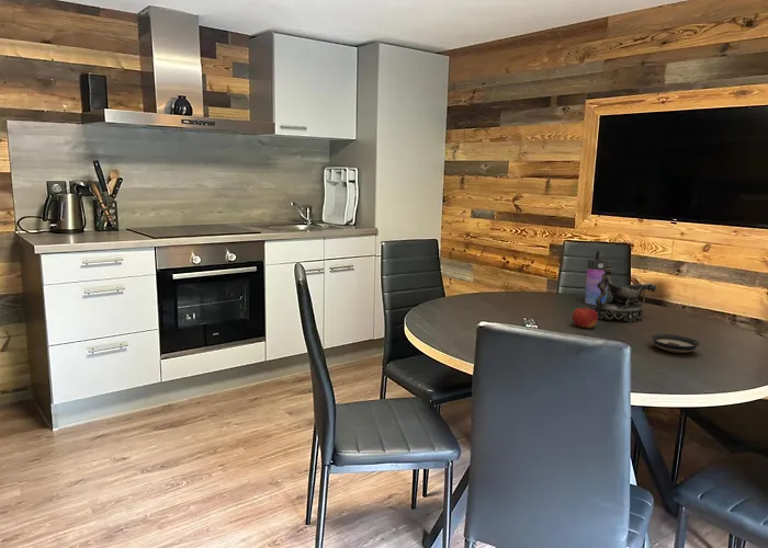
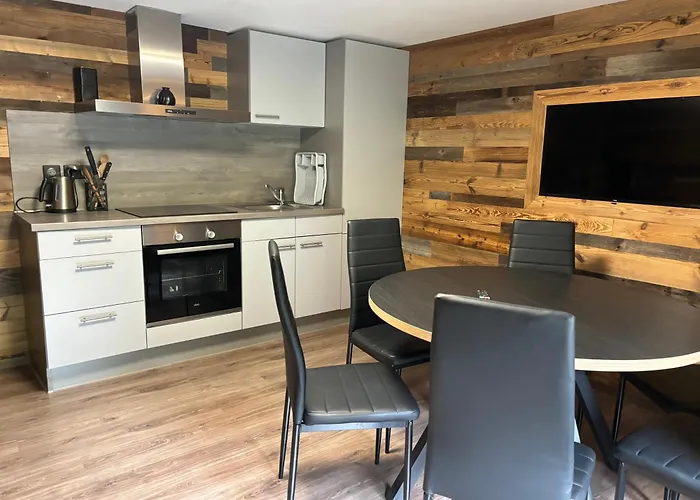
- decorative bowl (623, 290)
- water bottle (597, 276)
- fruit (585, 316)
- saucer (675, 345)
